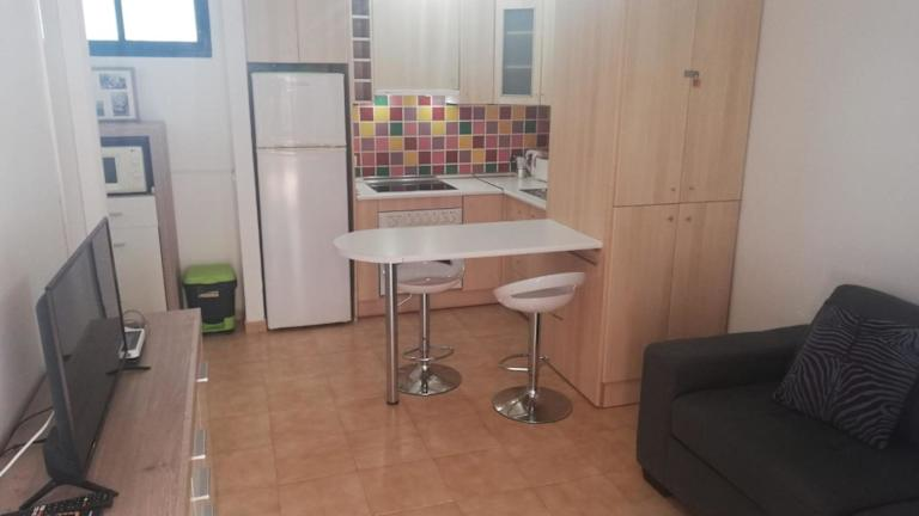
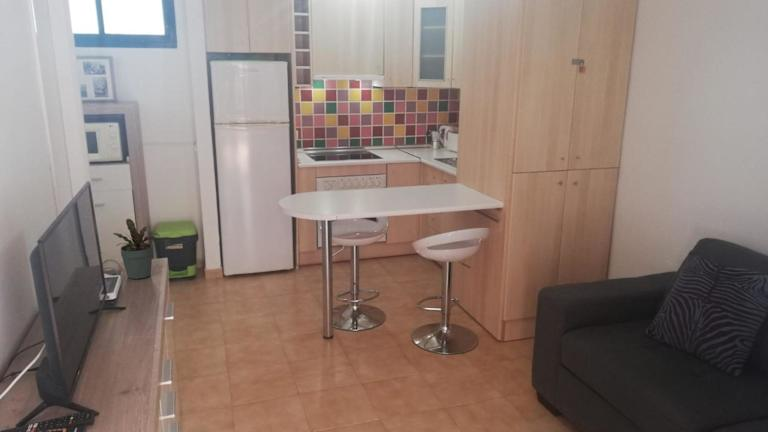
+ potted plant (137, 246)
